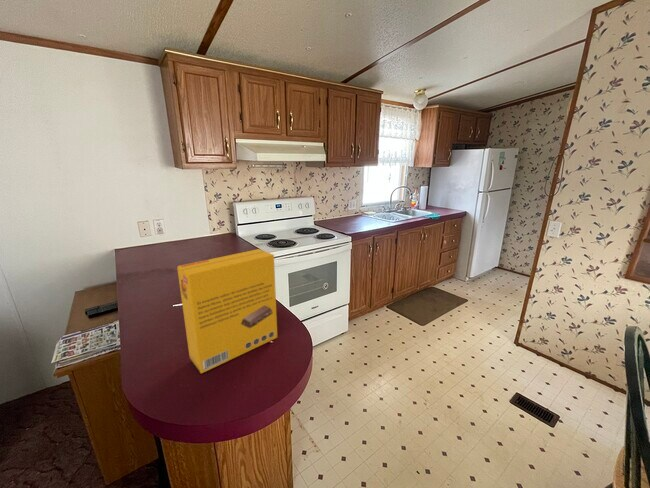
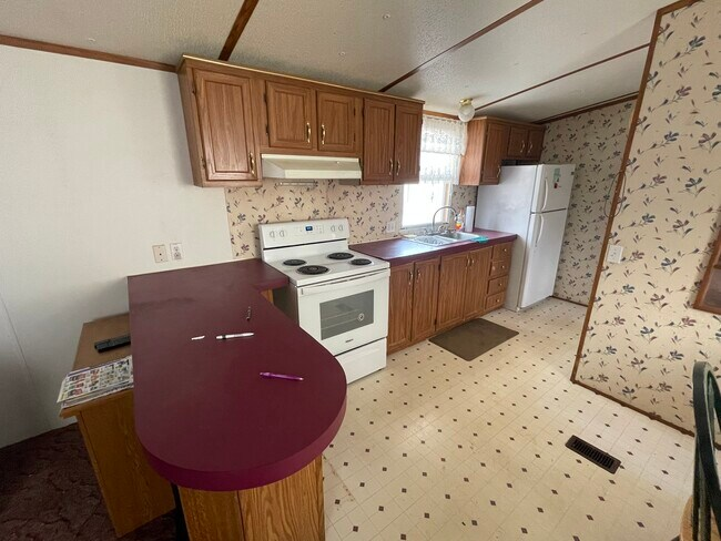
- cereal box (232, 305)
